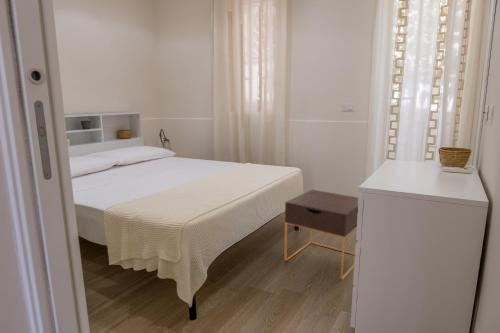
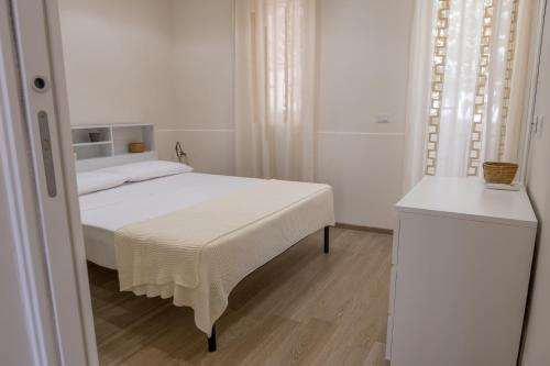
- nightstand (325, 230)
